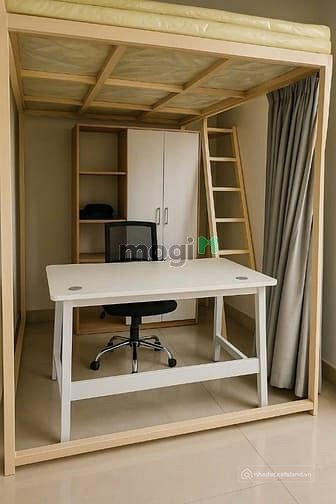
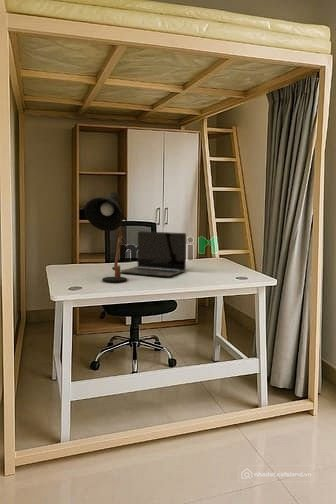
+ desk lamp (110, 230)
+ laptop (152, 252)
